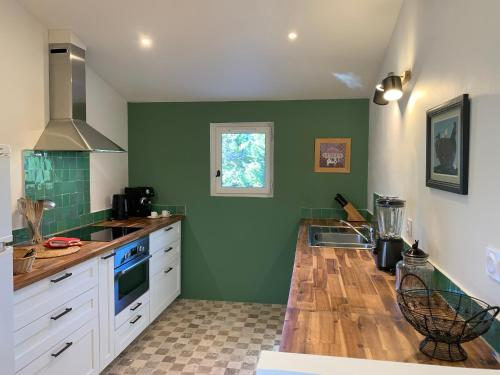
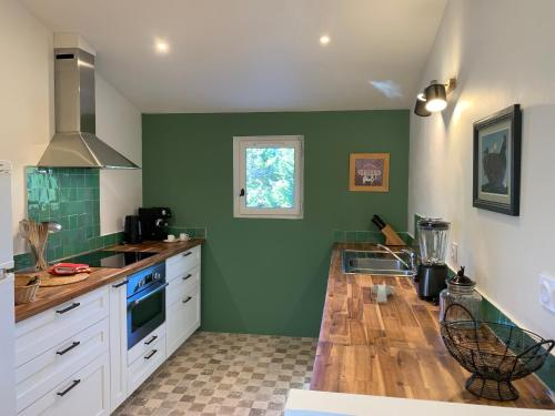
+ spoon rest (382, 290)
